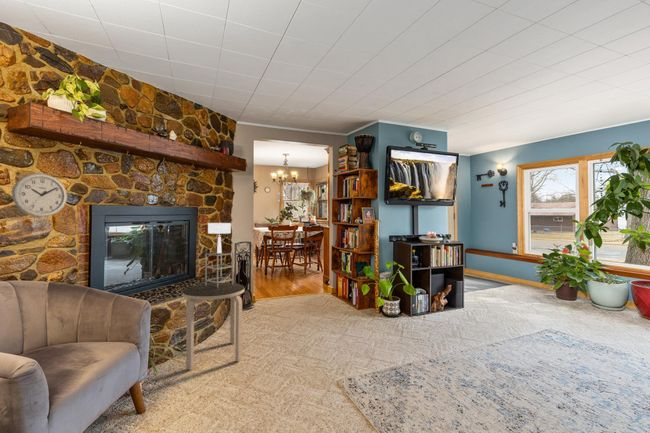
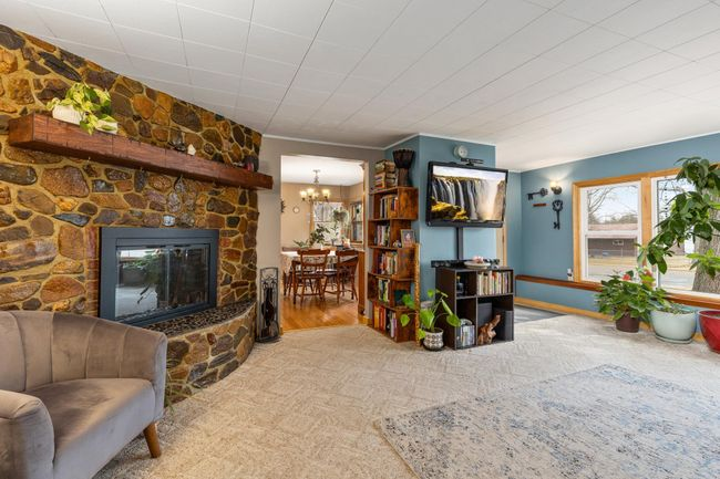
- wall clock (41, 195)
- table lamp (219, 254)
- side table (230, 321)
